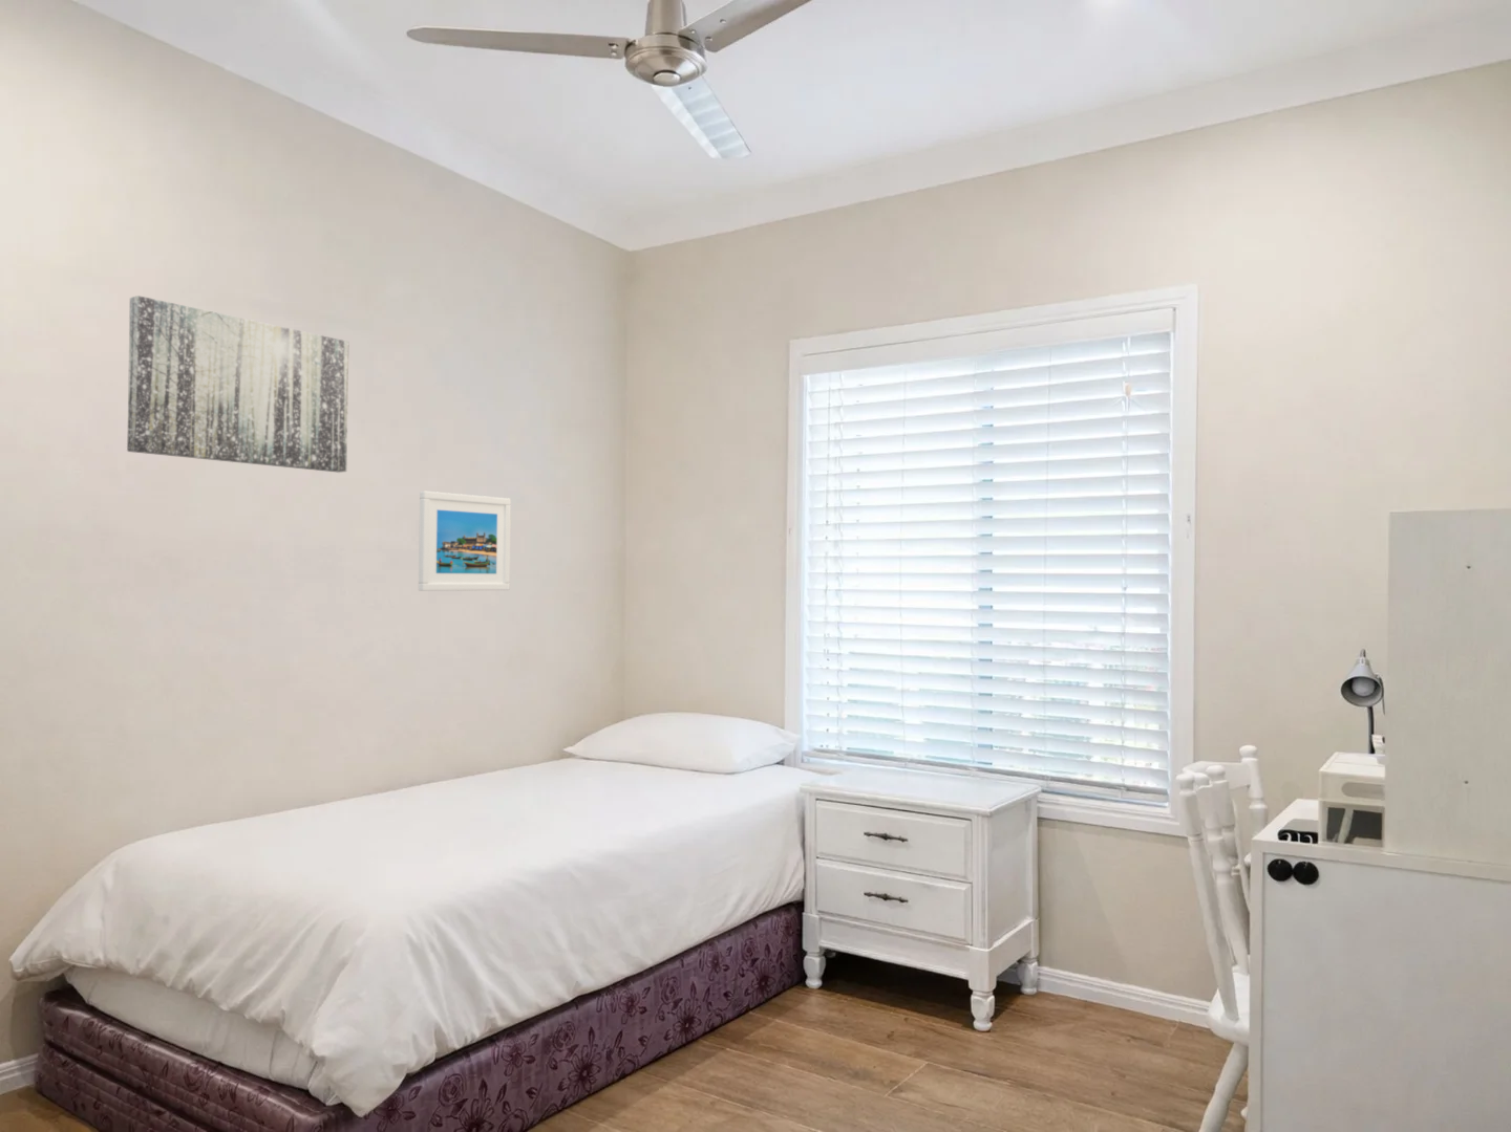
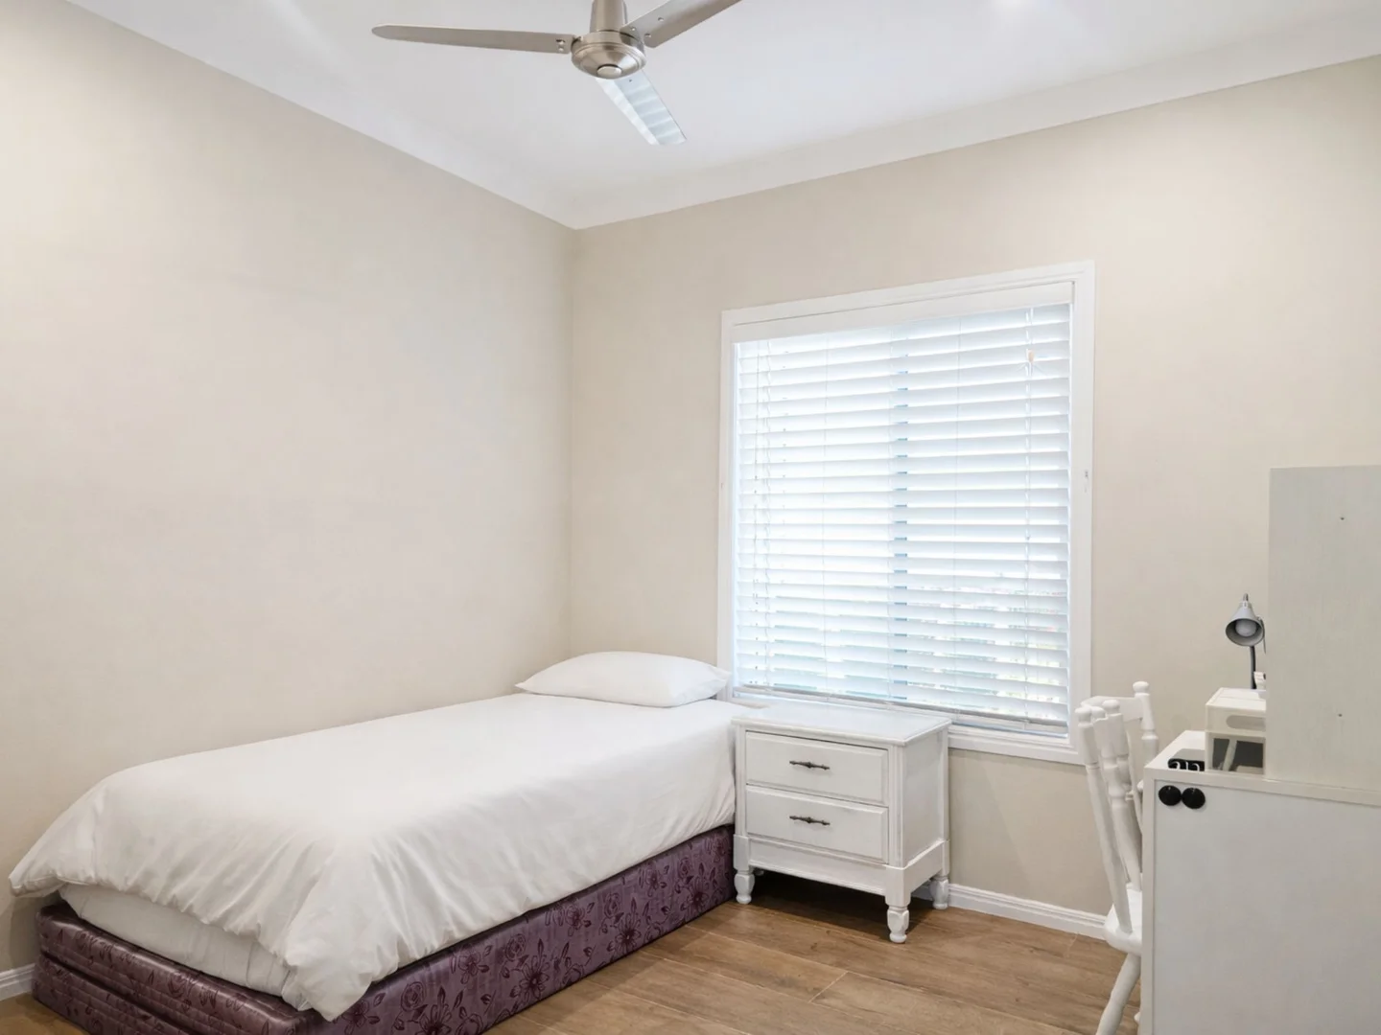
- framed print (466, 542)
- wall art (246, 391)
